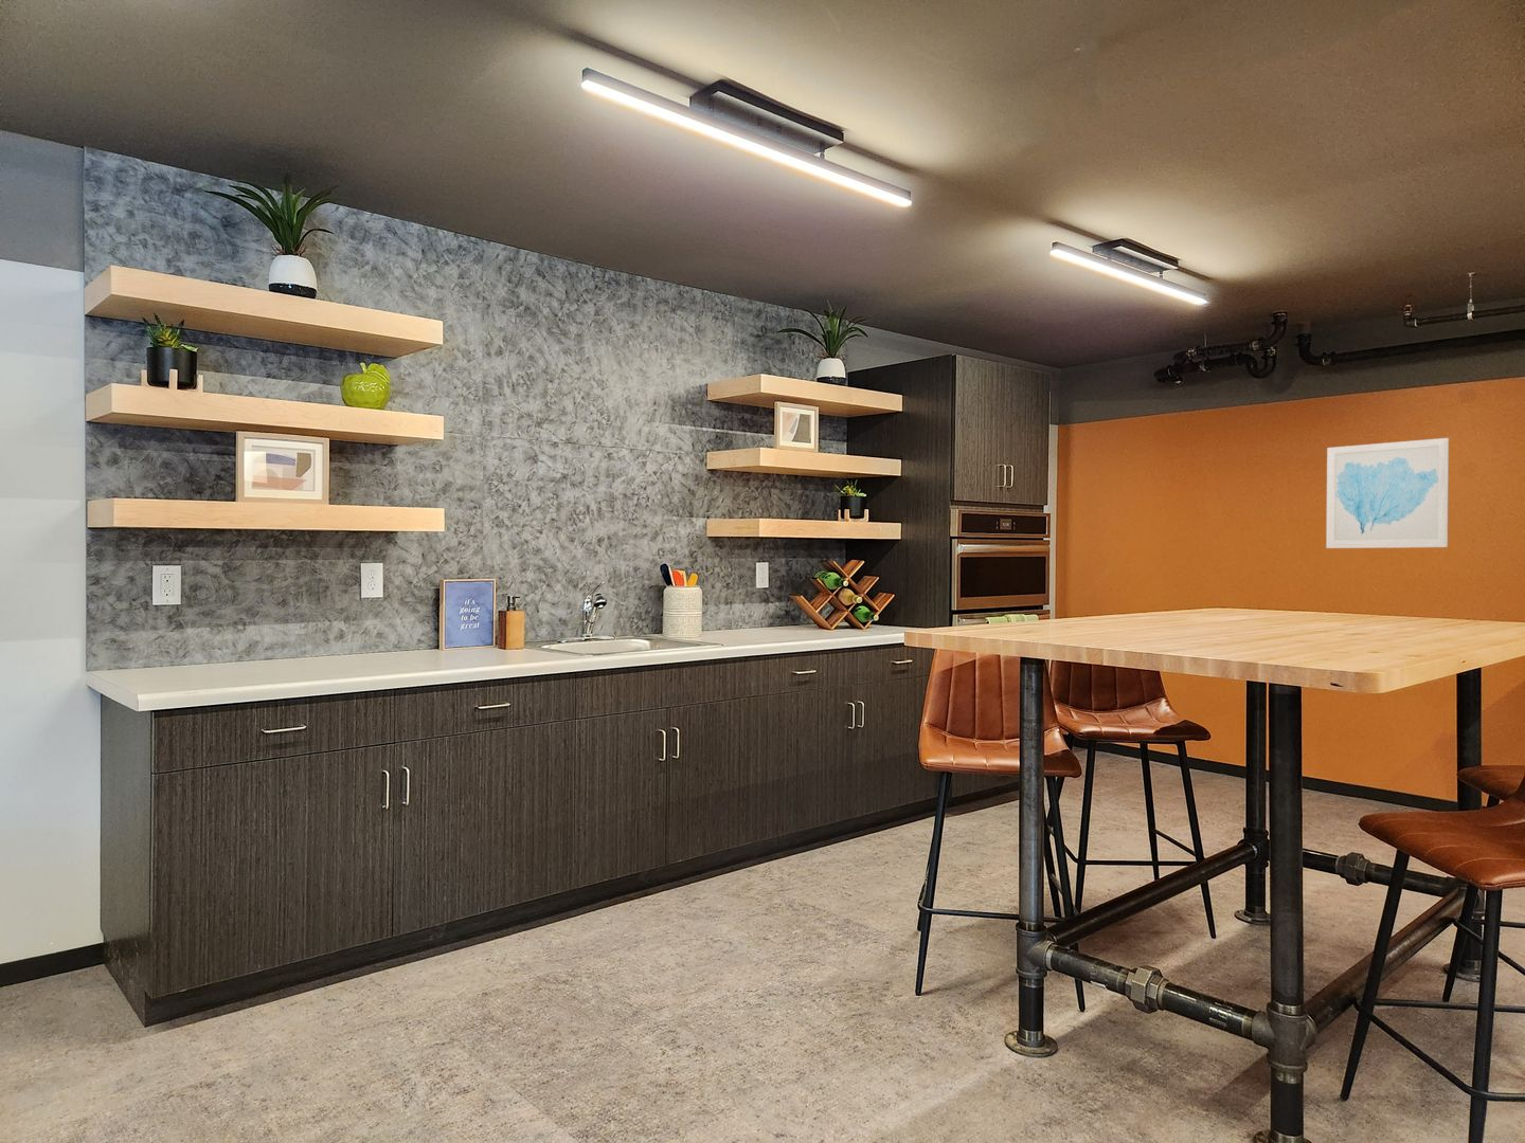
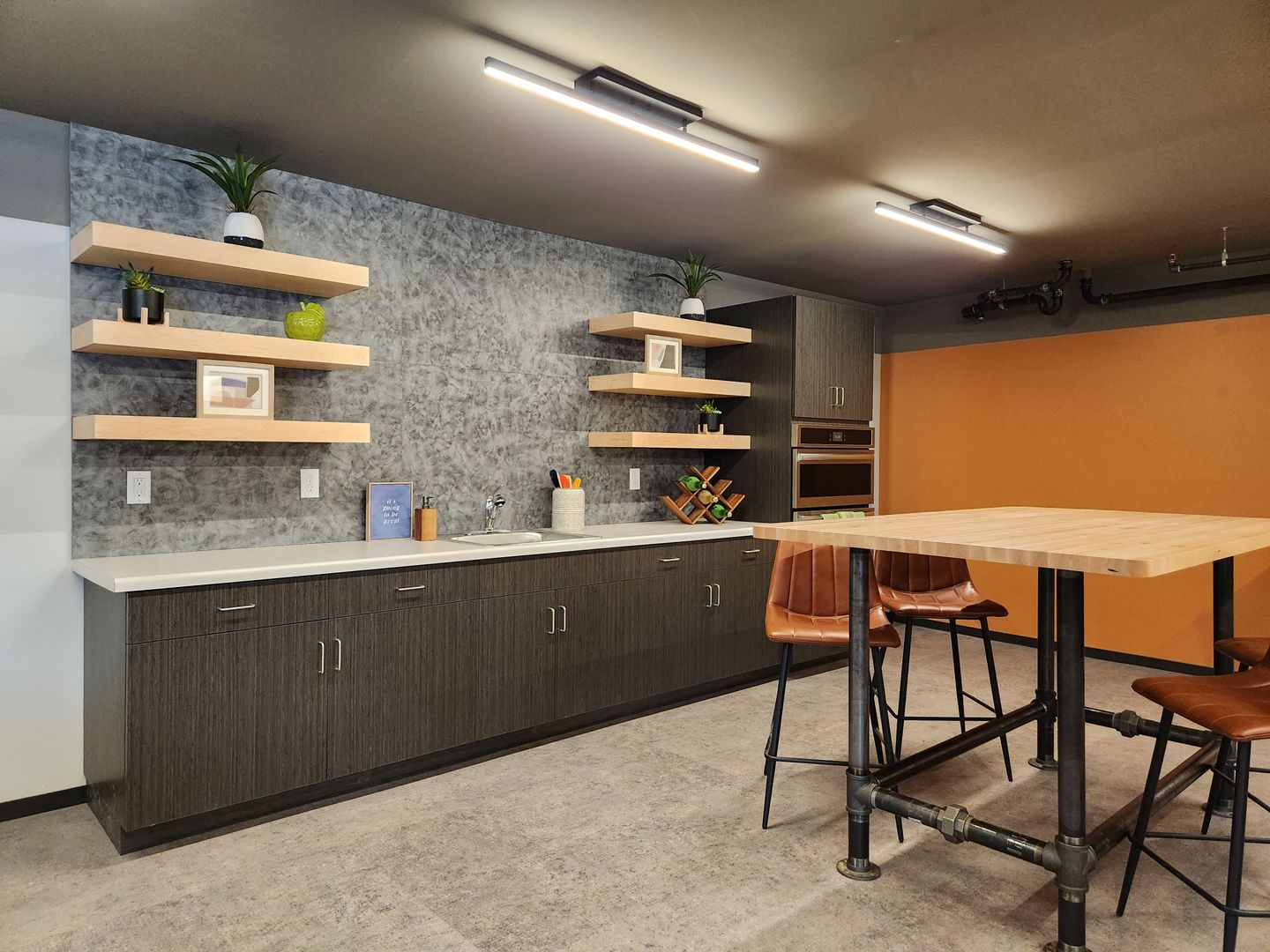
- wall art (1385, 496)
